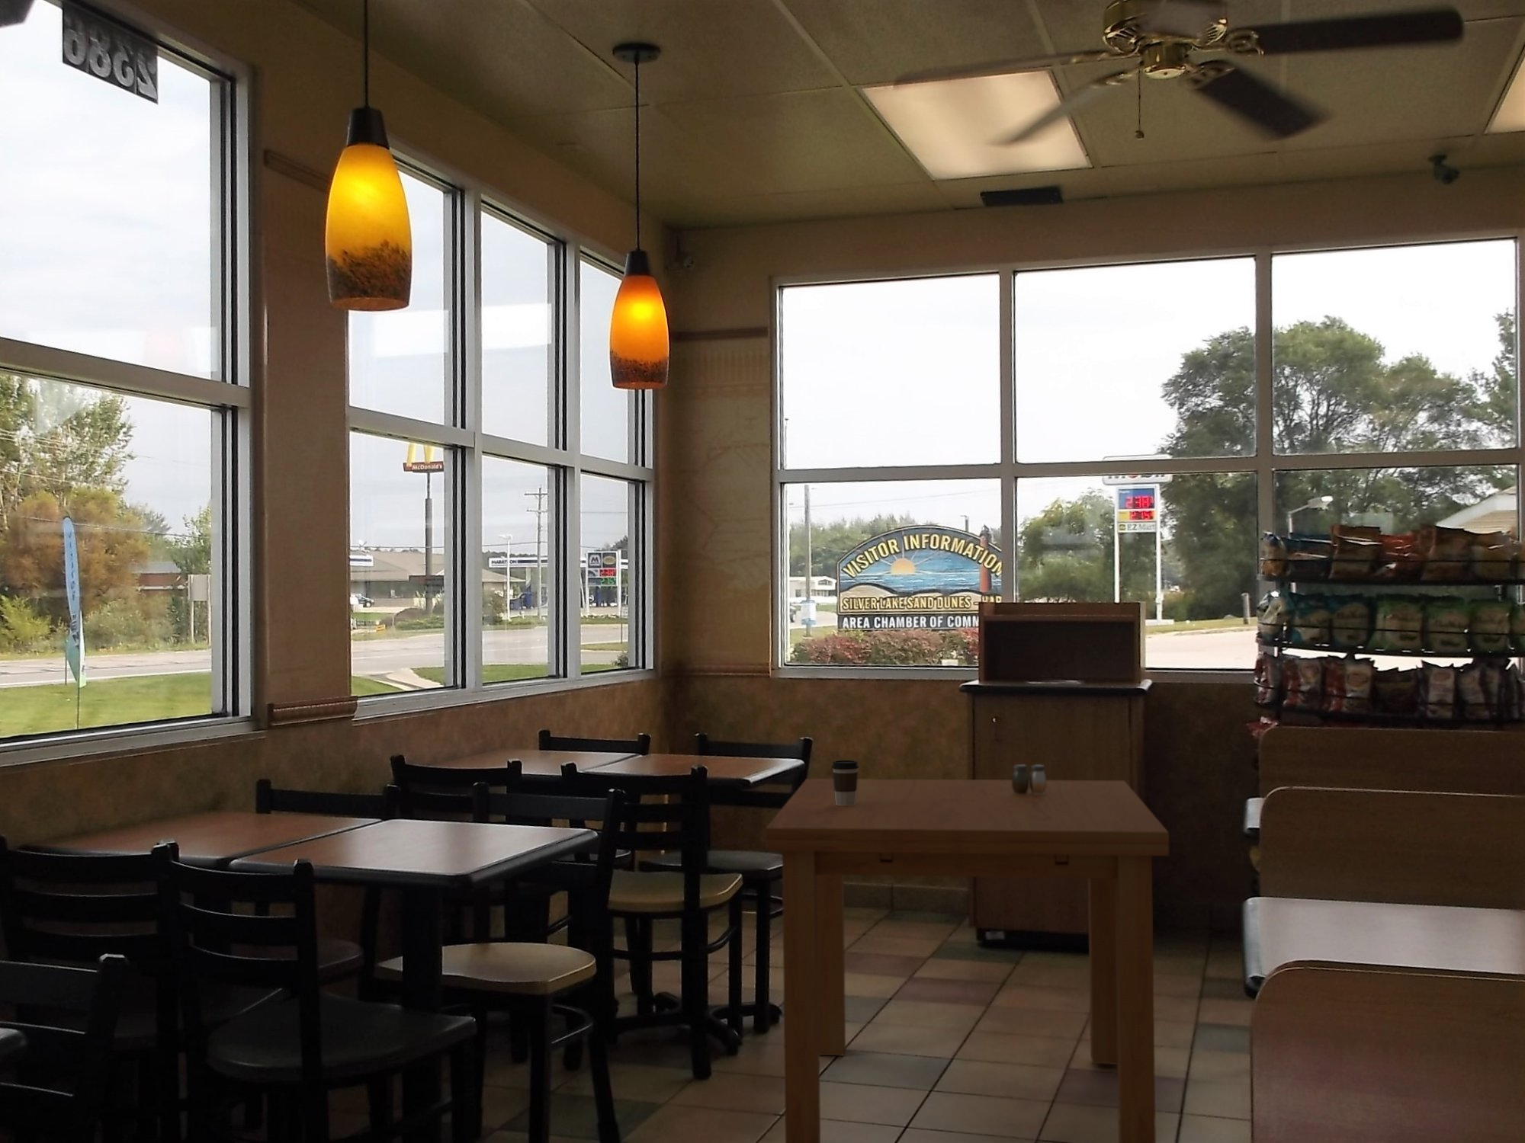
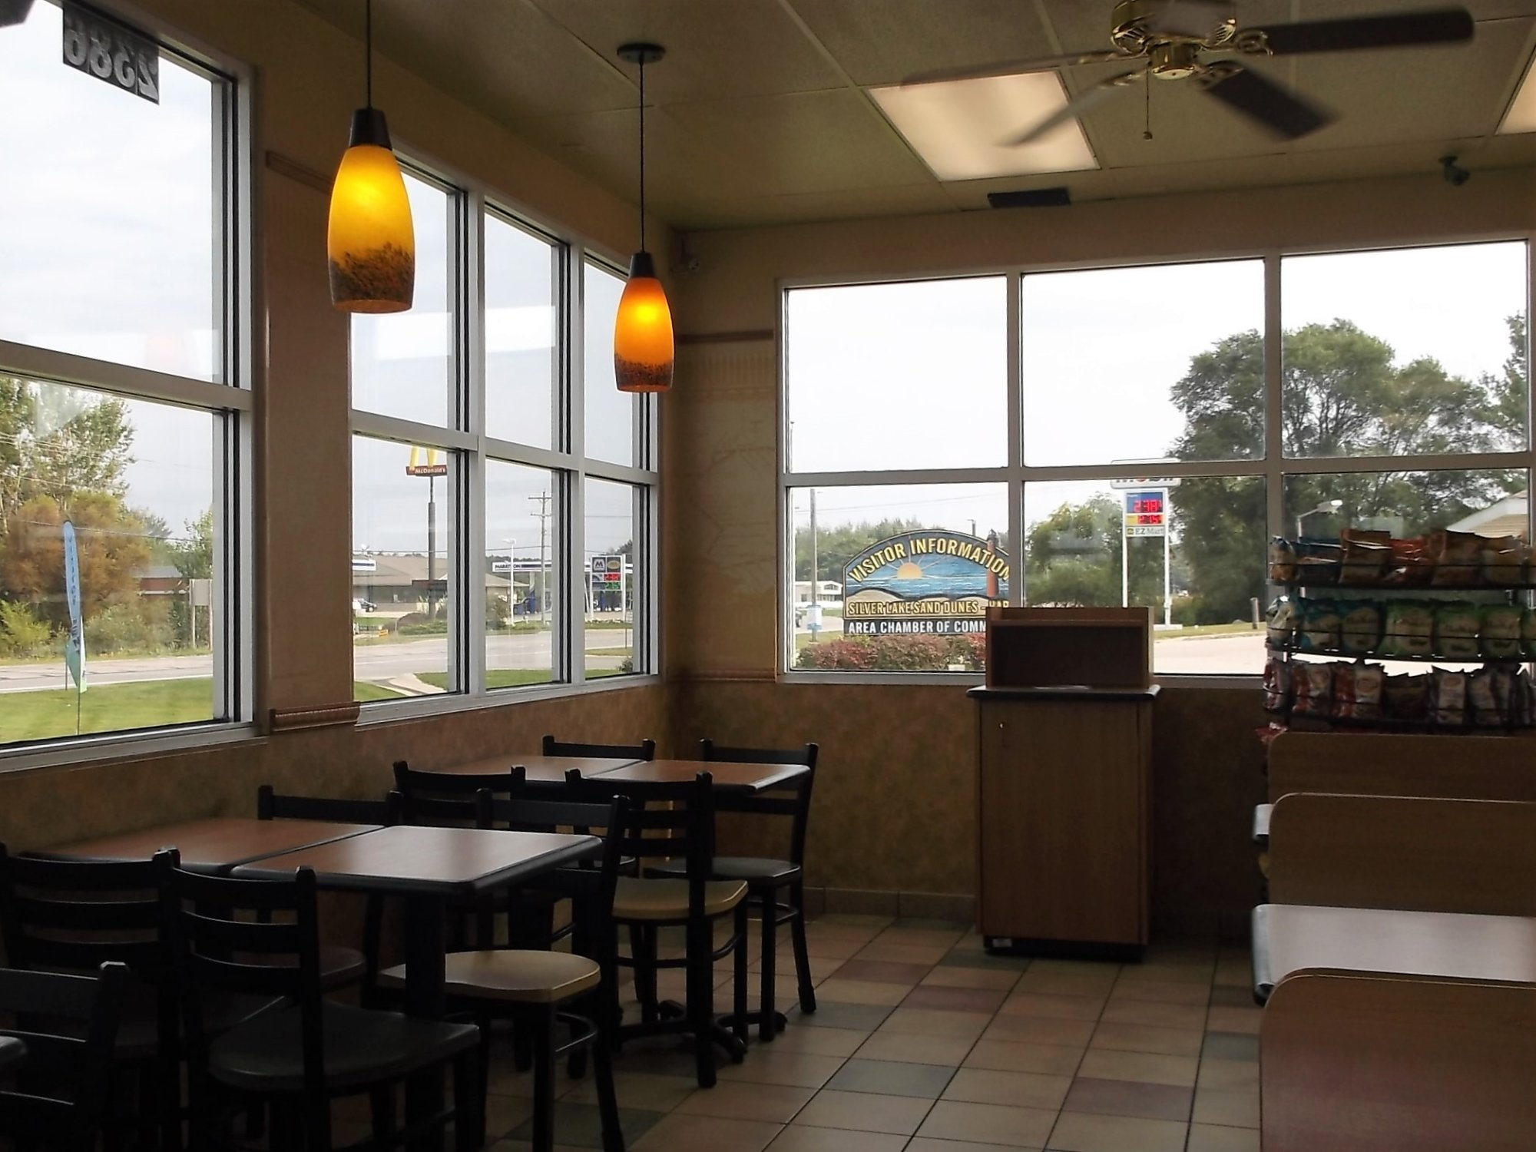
- salt and pepper shaker (1029, 778)
- dining table (965, 876)
- coffee cup (845, 782)
